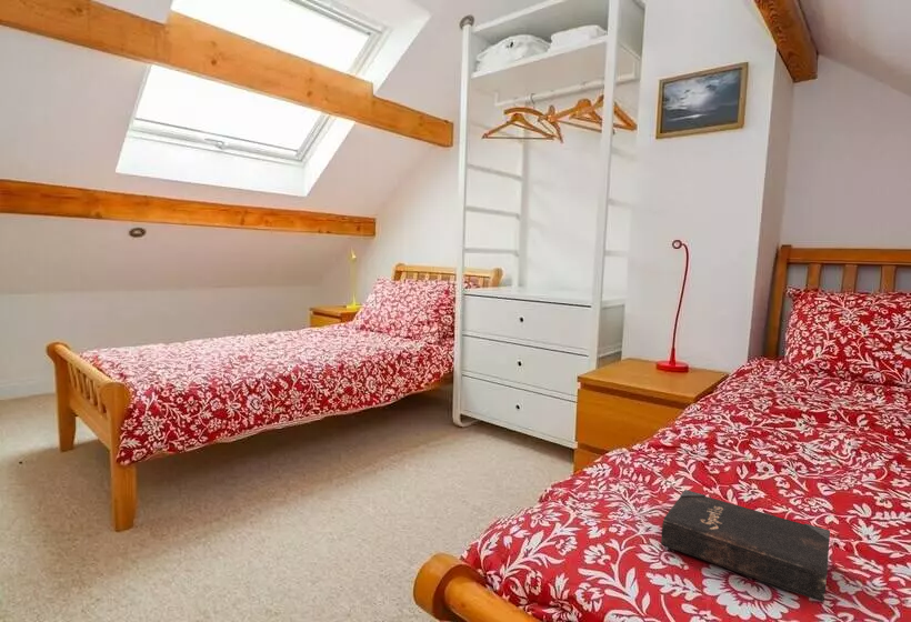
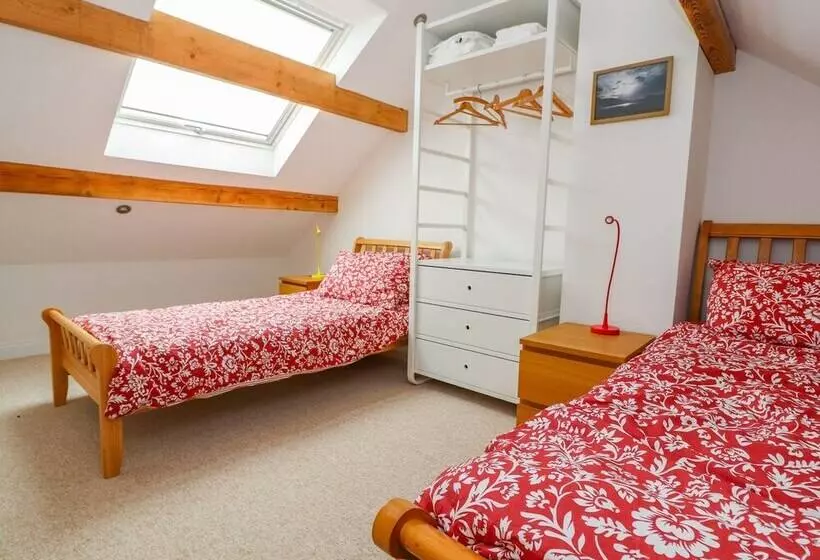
- hardback book (743, 539)
